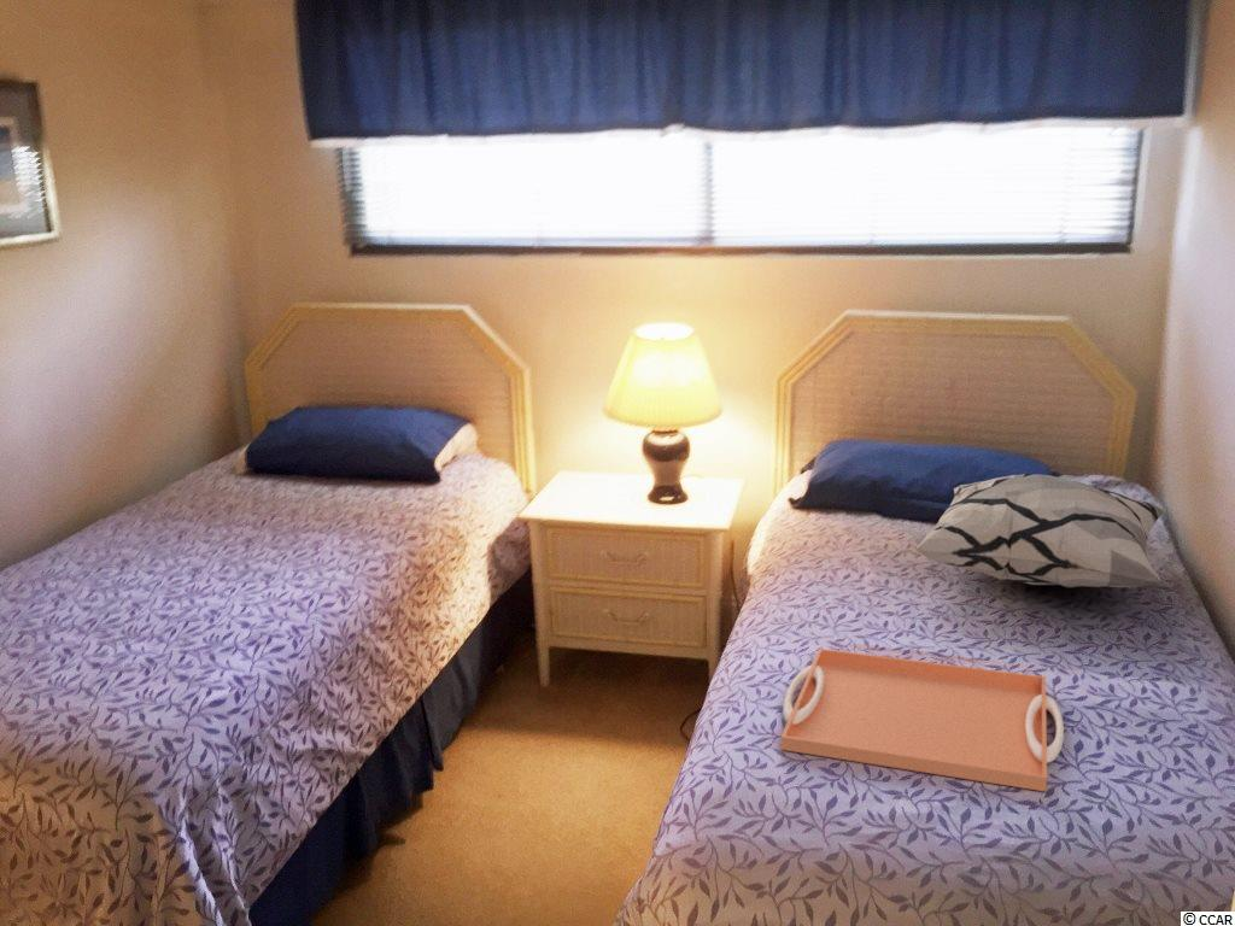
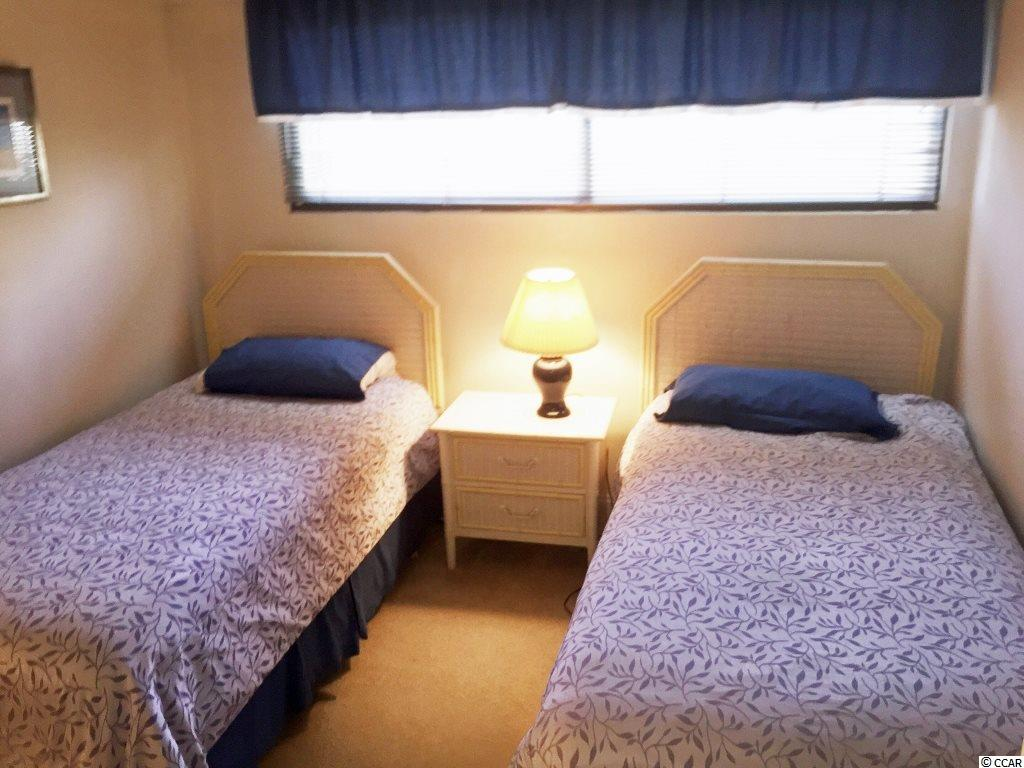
- serving tray (919, 711)
- decorative pillow (1043, 528)
